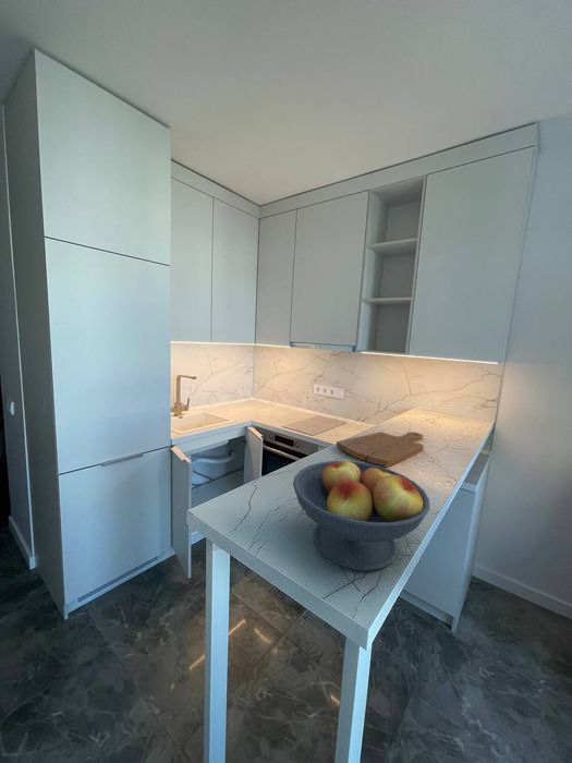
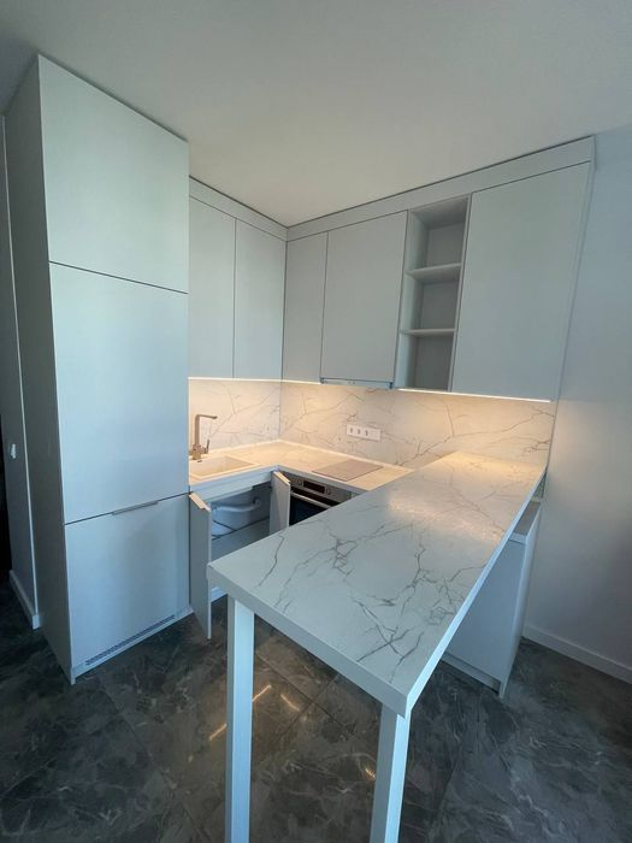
- fruit bowl (356, 504)
- cutting board (385, 445)
